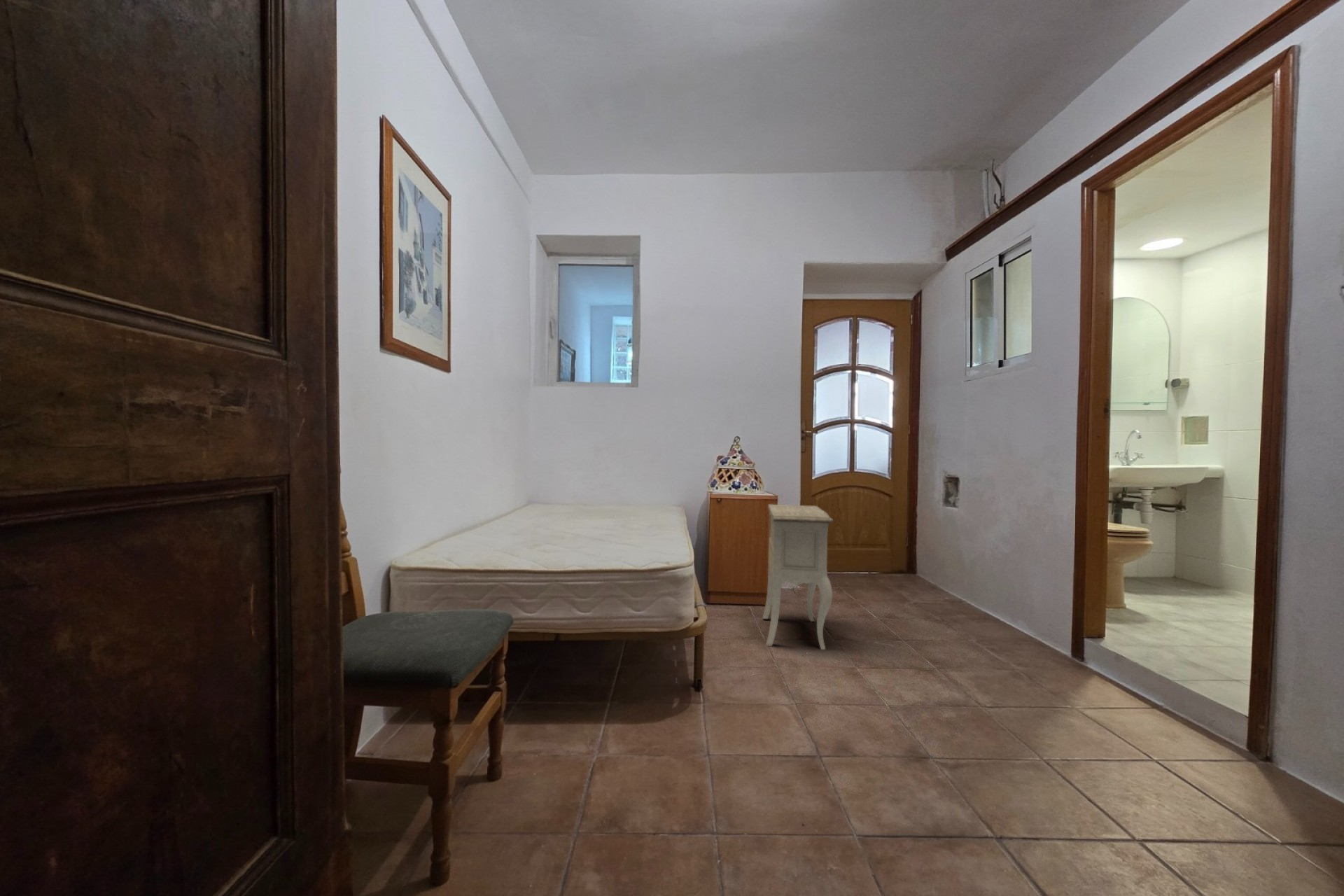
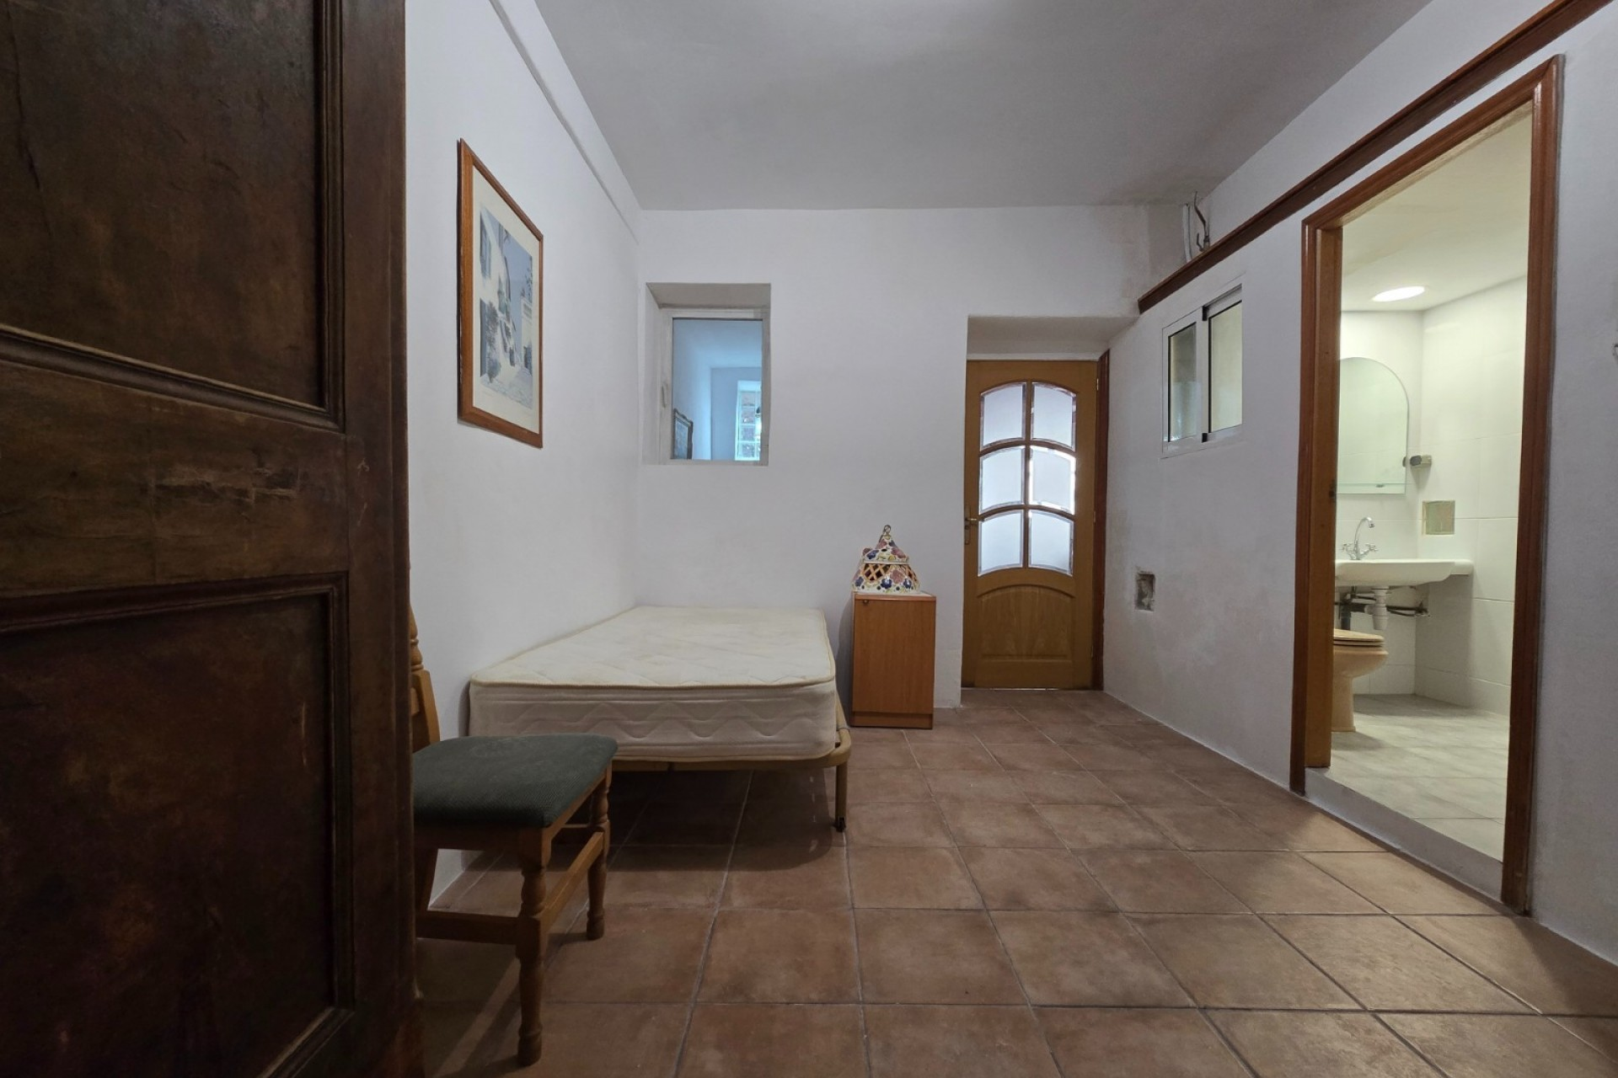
- nightstand (796, 571)
